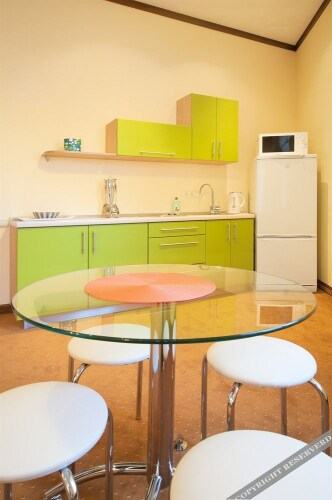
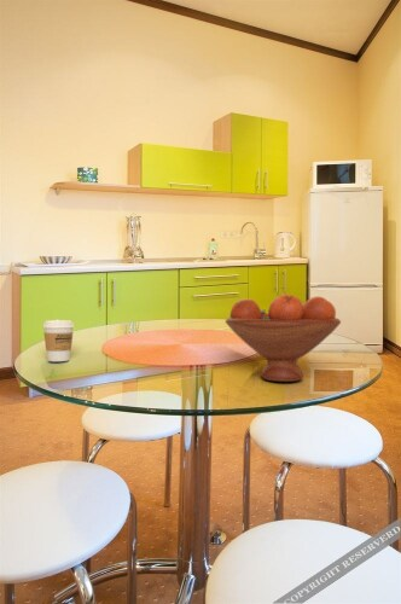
+ coffee cup (58, 339)
+ fruit bowl (281, 337)
